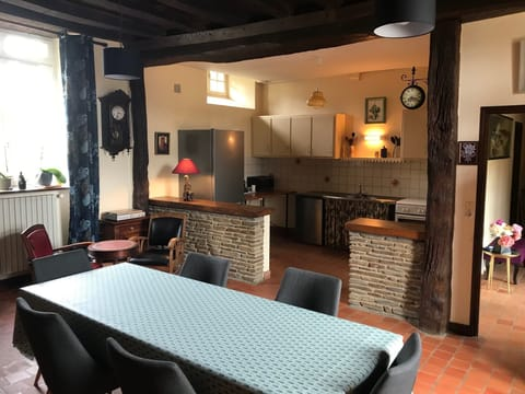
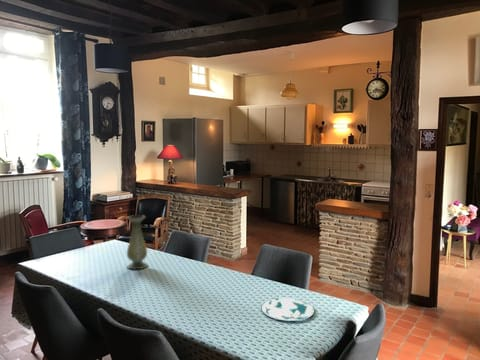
+ plate (287, 306)
+ vase (136, 241)
